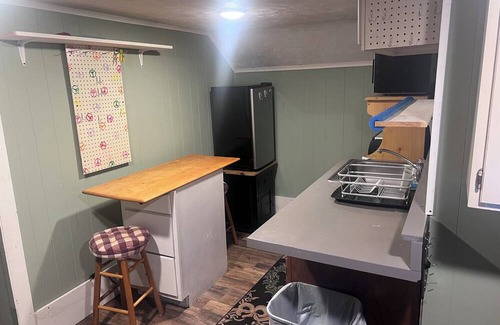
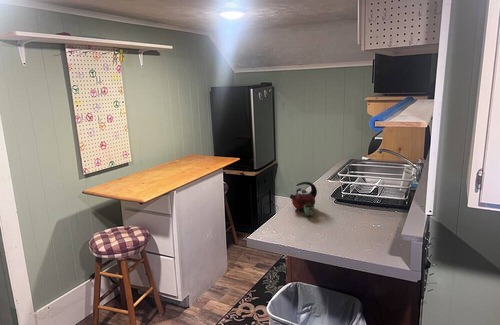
+ kettle (303, 195)
